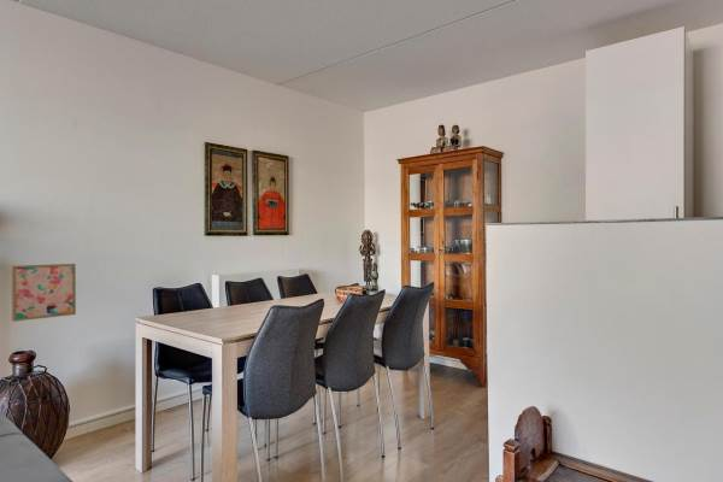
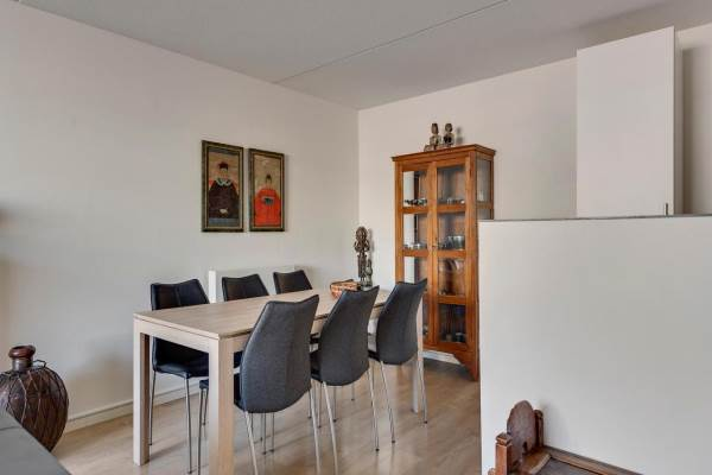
- wall art (45, 290)
